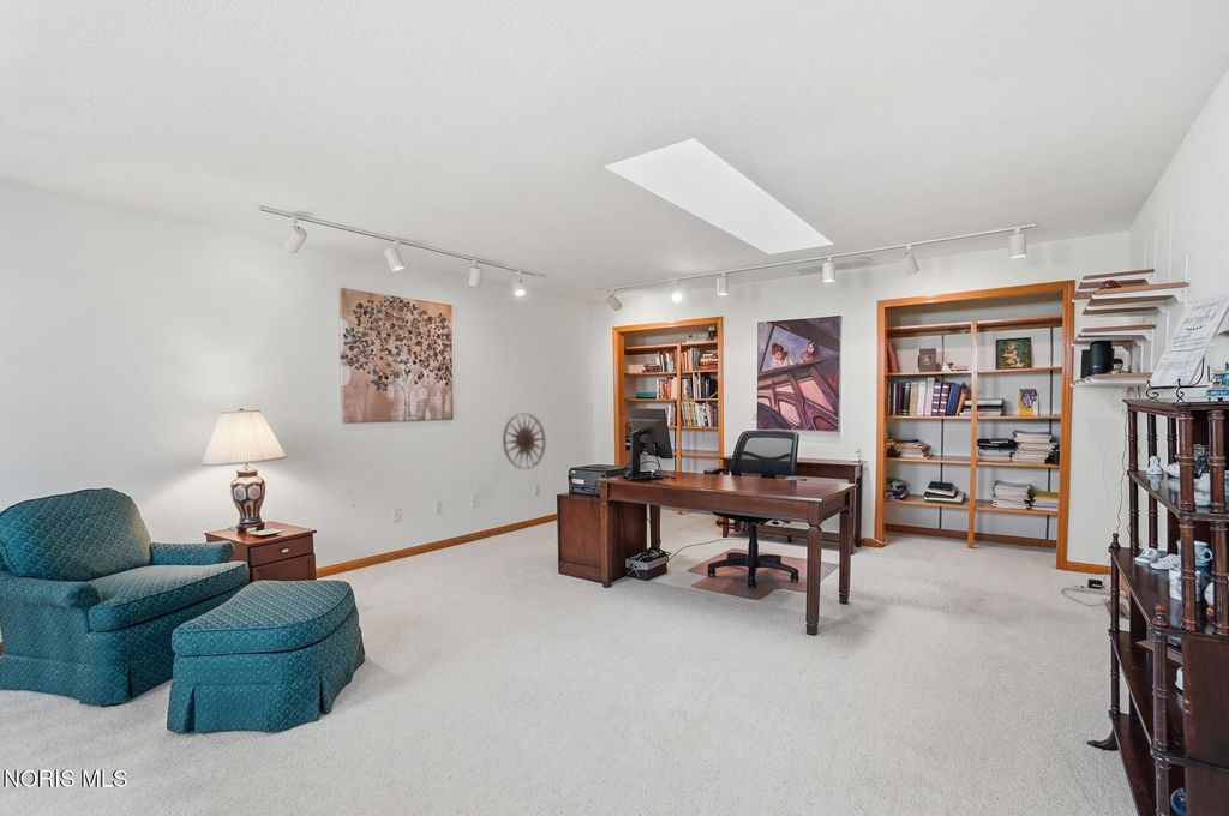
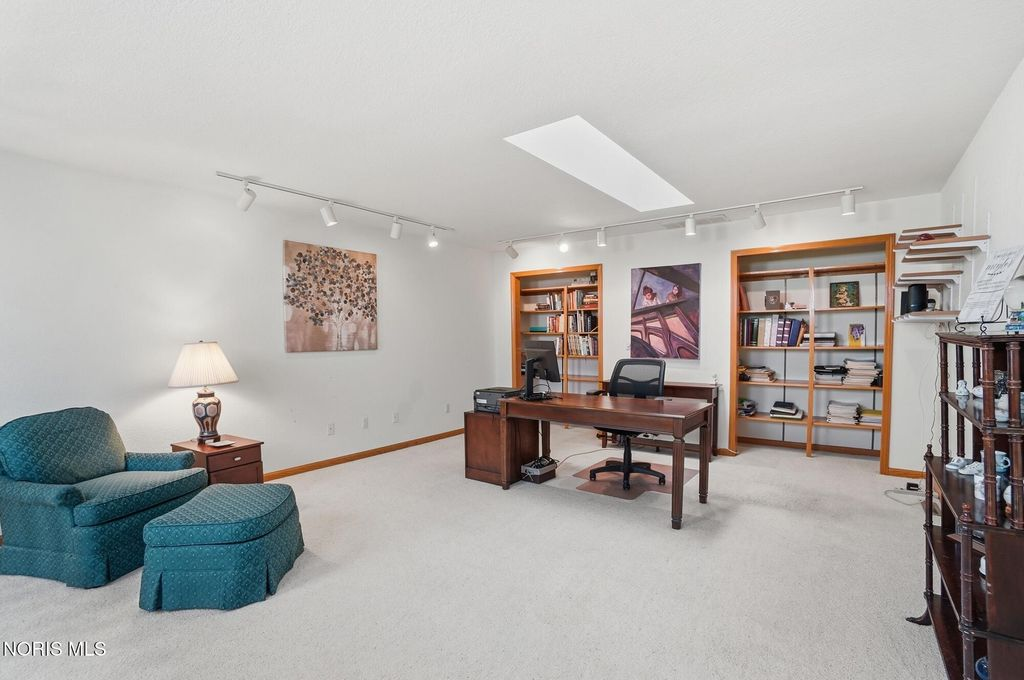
- wall art (524, 440)
